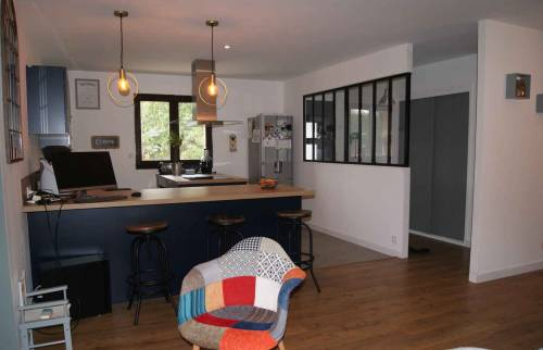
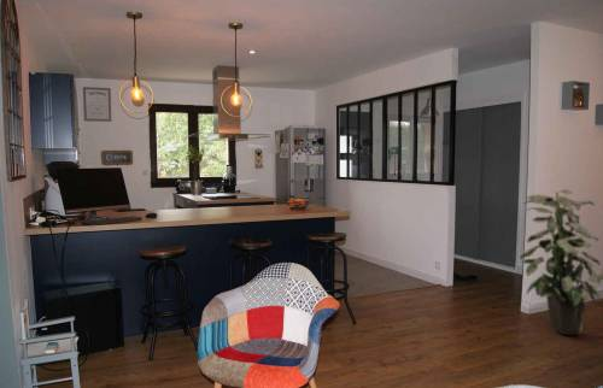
+ indoor plant (560, 260)
